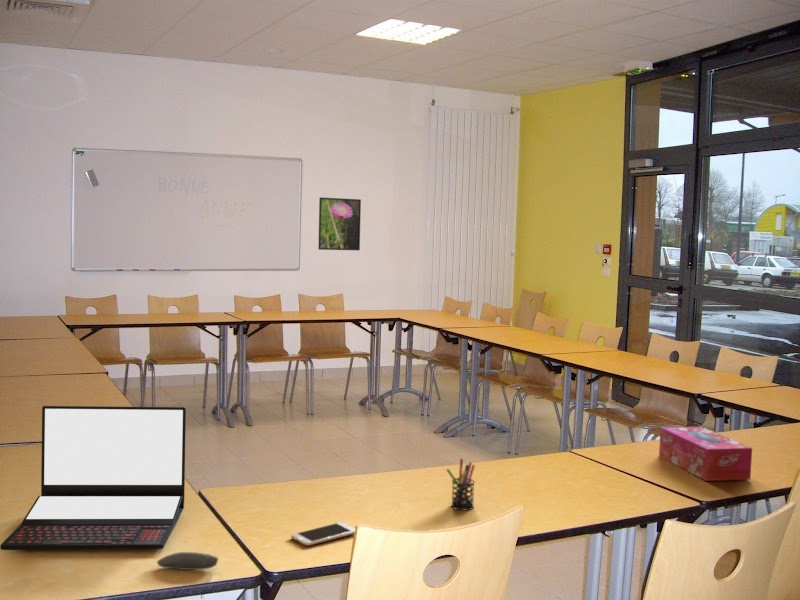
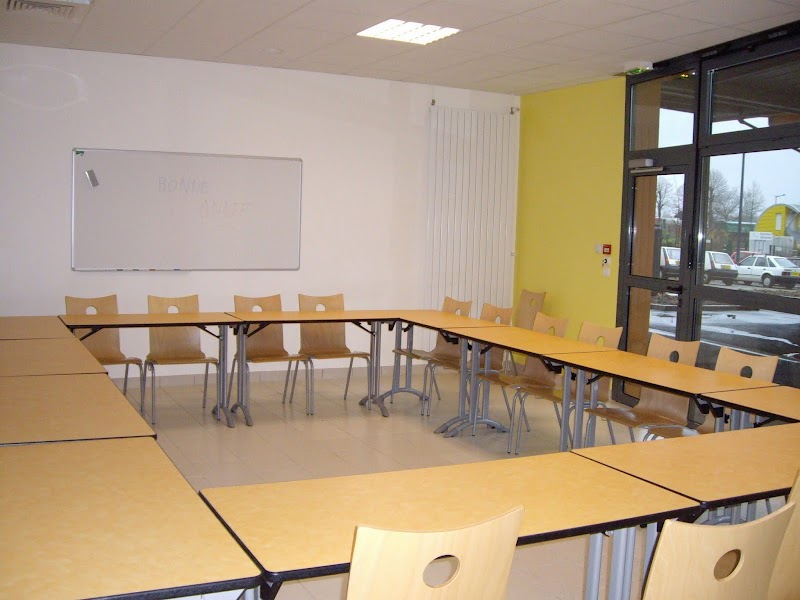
- computer mouse (187, 560)
- smartphone (324, 533)
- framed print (339, 224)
- pen holder (460, 484)
- laptop (99, 474)
- tissue box (703, 452)
